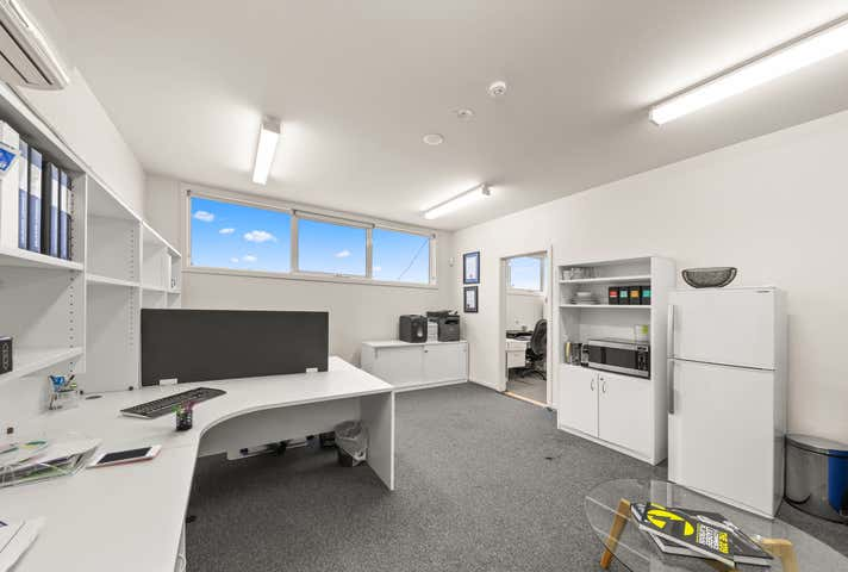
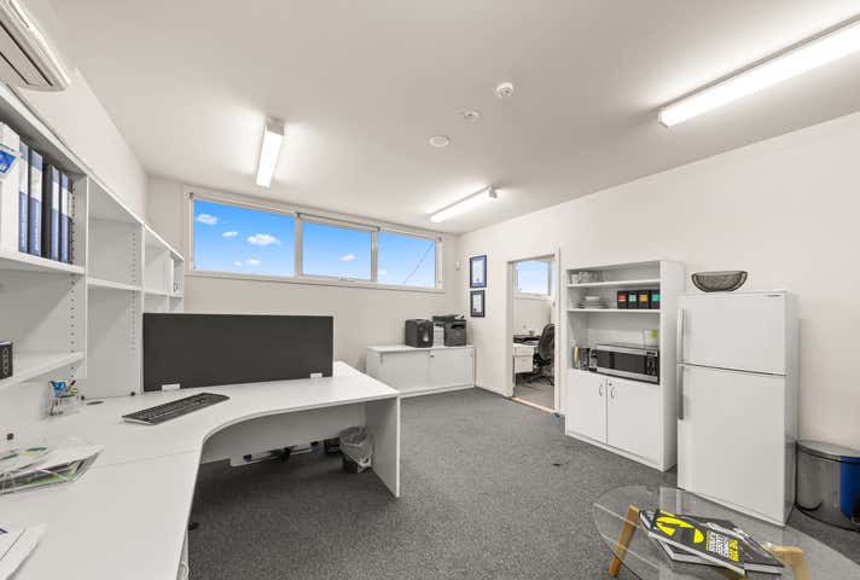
- cell phone (126, 455)
- pen holder (182, 414)
